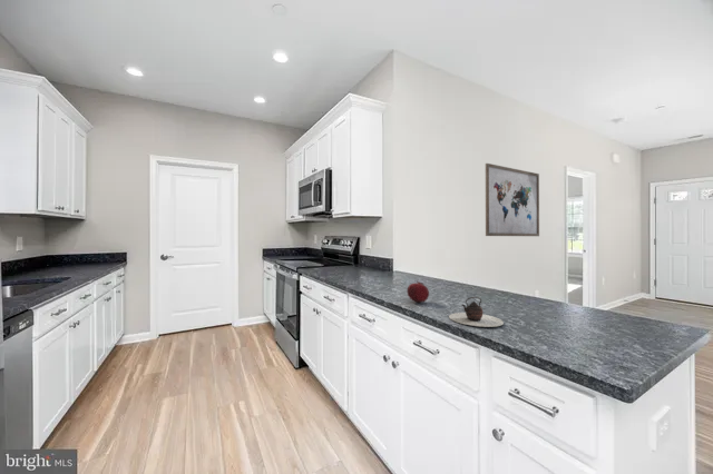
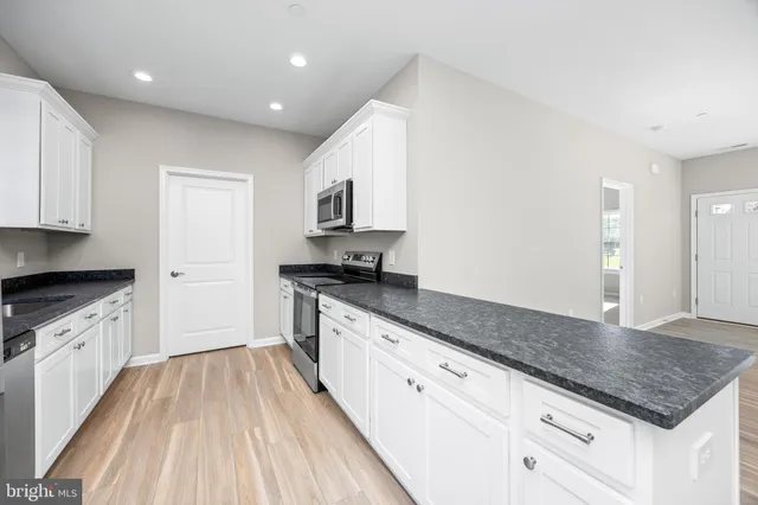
- fruit (418, 292)
- wall art (514, 203)
- teapot (475, 307)
